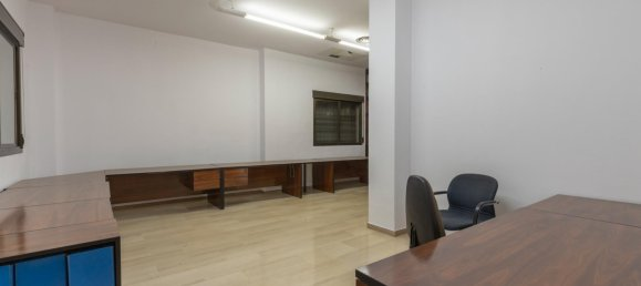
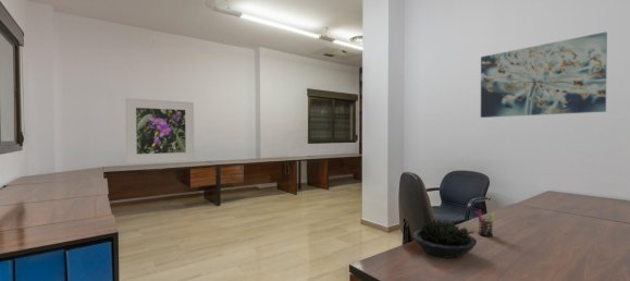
+ wall art (535, 81)
+ succulent plant (443, 235)
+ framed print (161, 131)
+ pen holder (485, 222)
